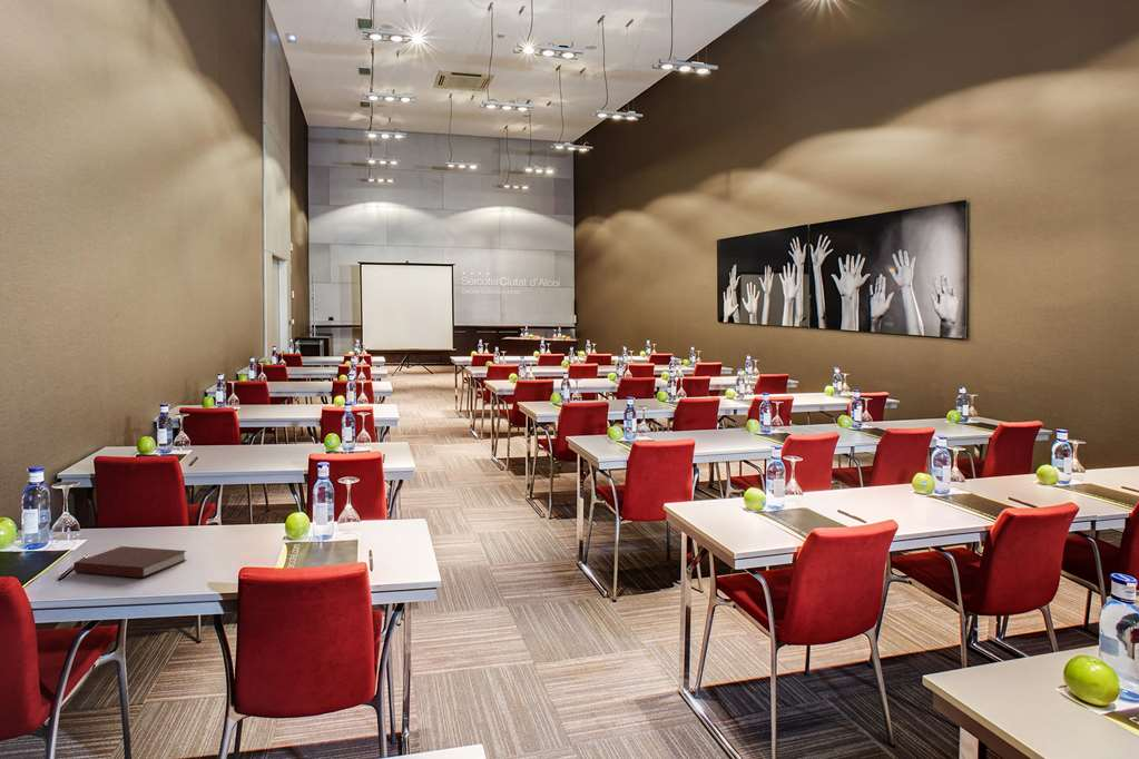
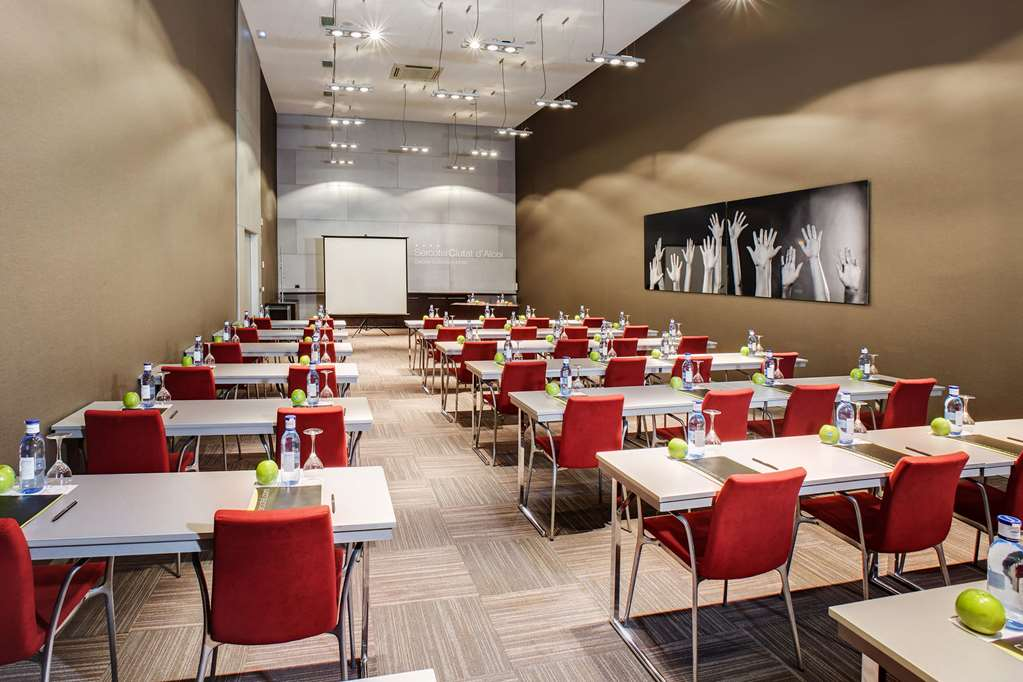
- notebook (131, 561)
